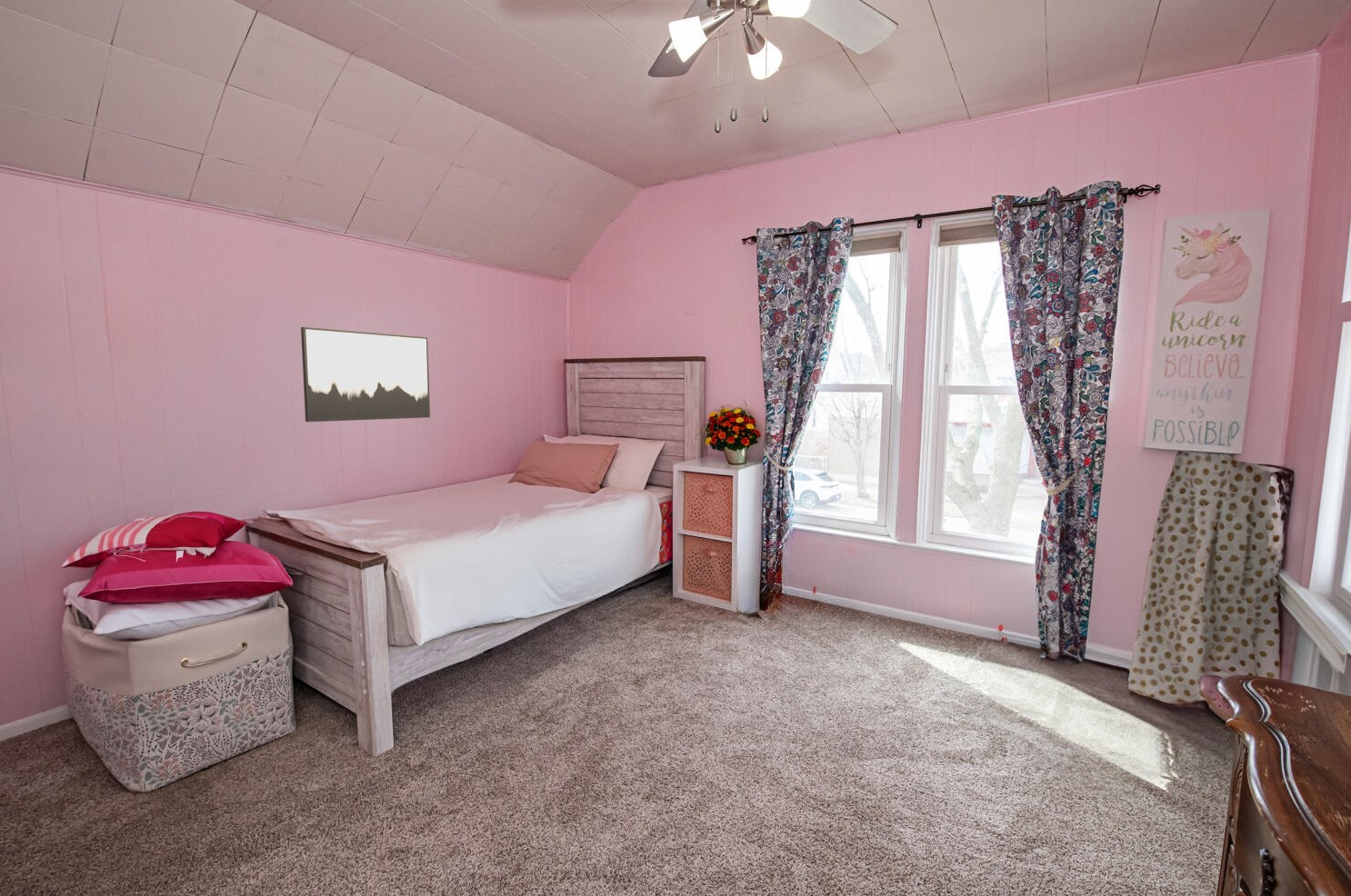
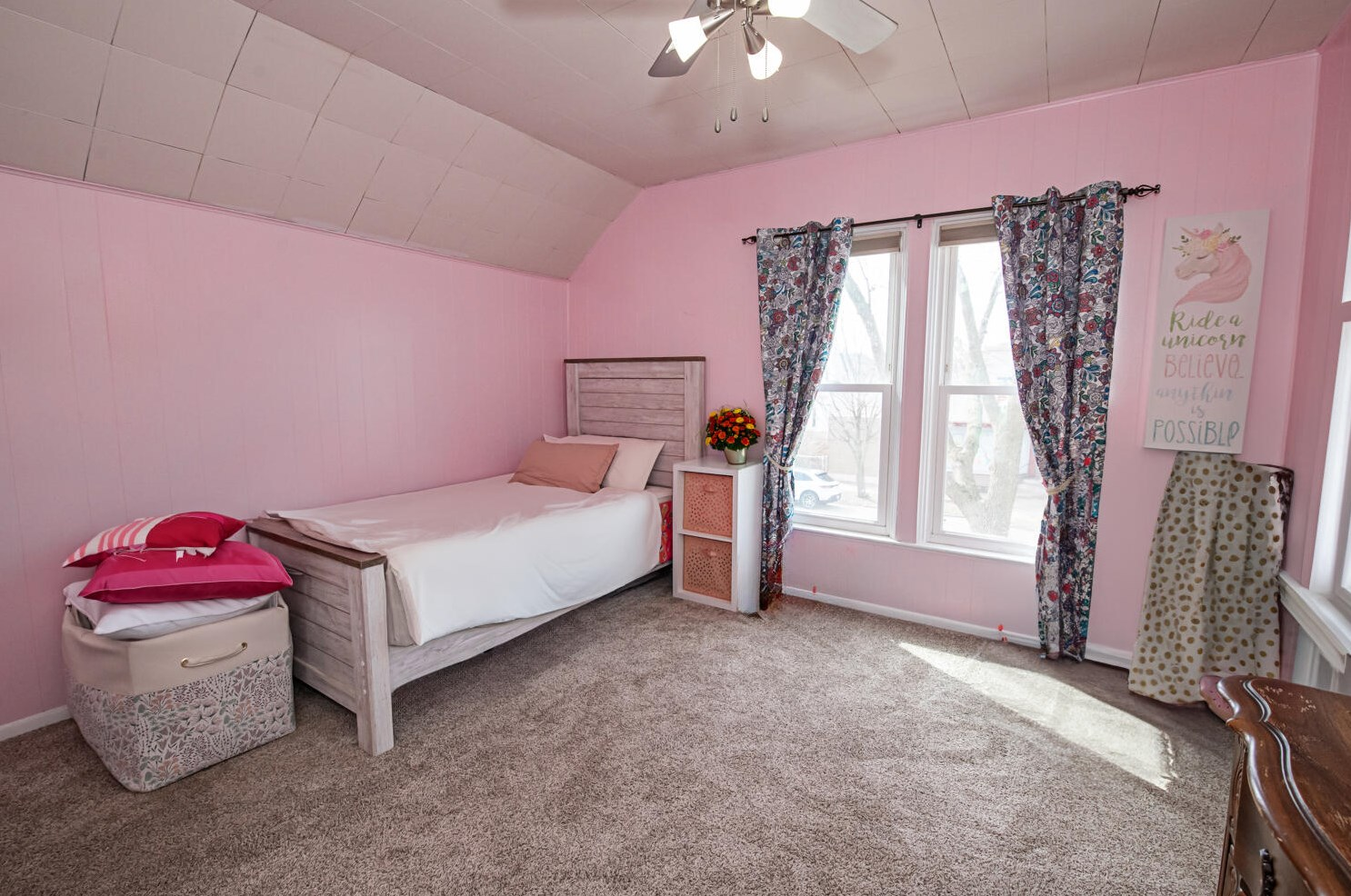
- wall art (371, 376)
